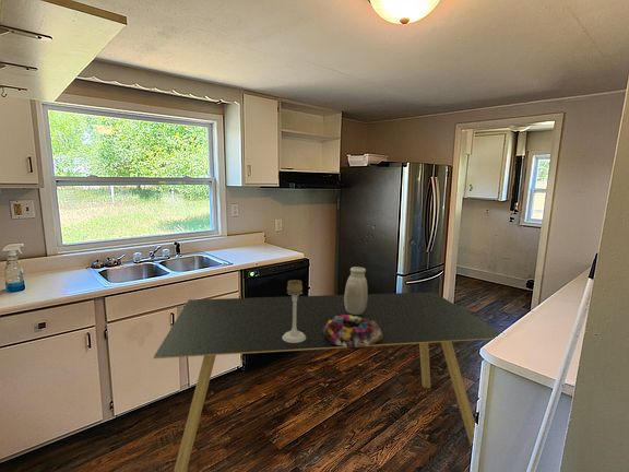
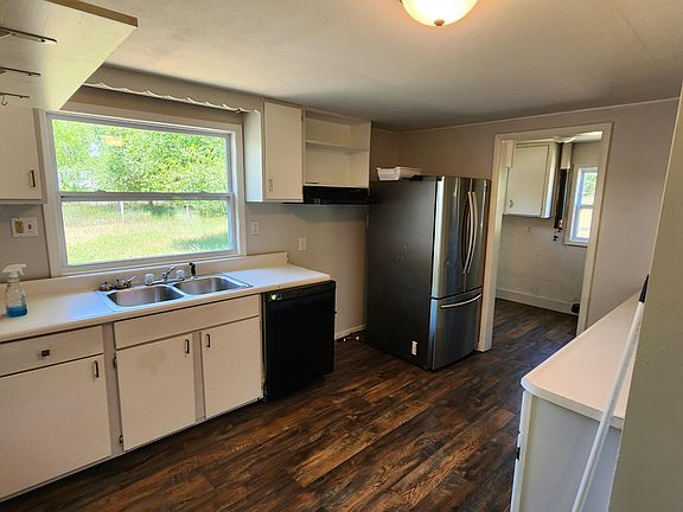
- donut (352, 327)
- candle holder (294, 309)
- vase (345, 290)
- dining table (328, 347)
